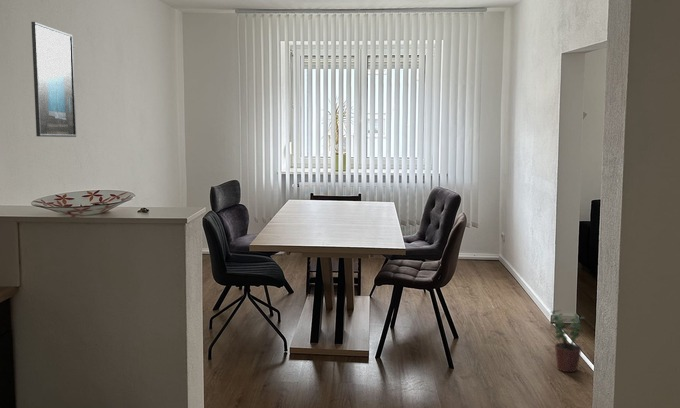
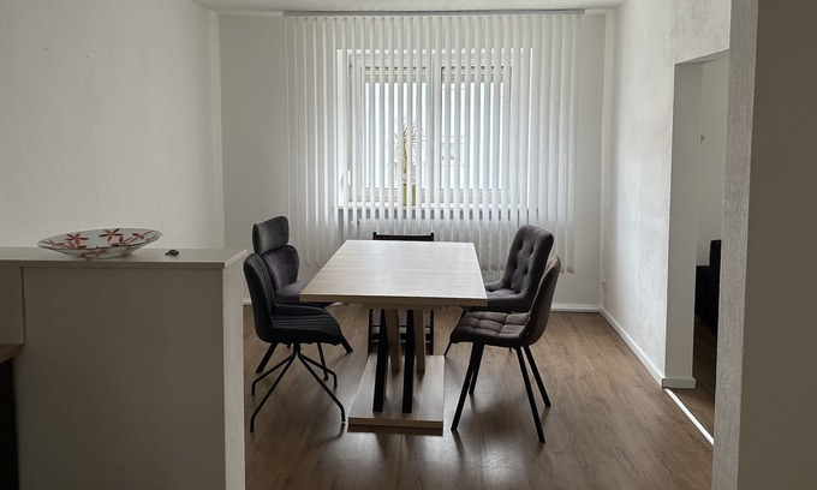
- potted plant (566, 340)
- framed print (55, 83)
